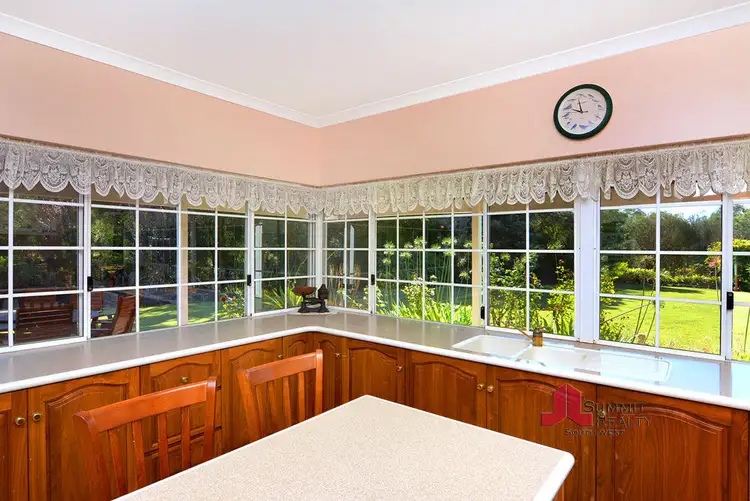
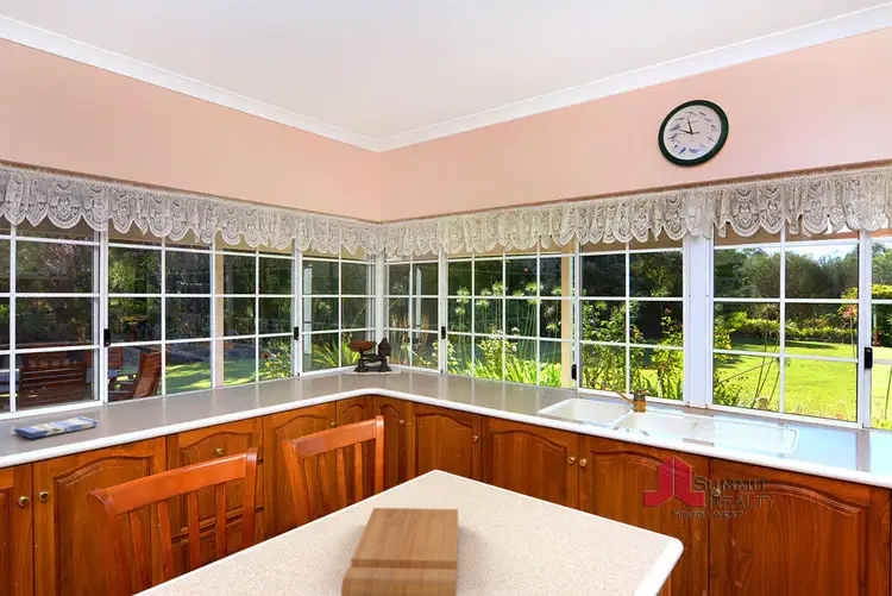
+ cutting board (408, 547)
+ dish towel (57, 426)
